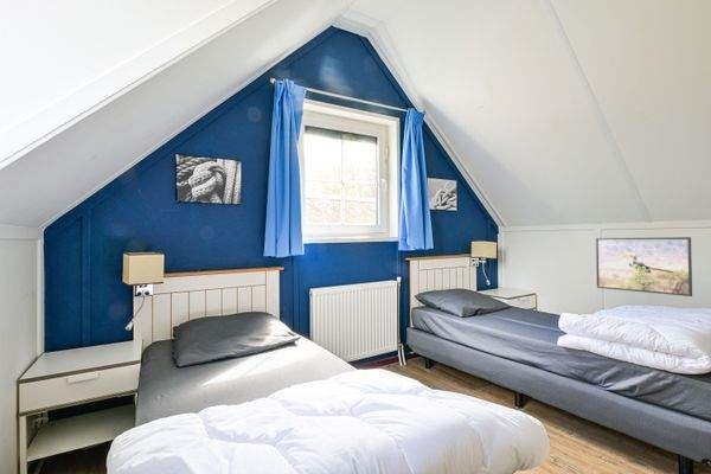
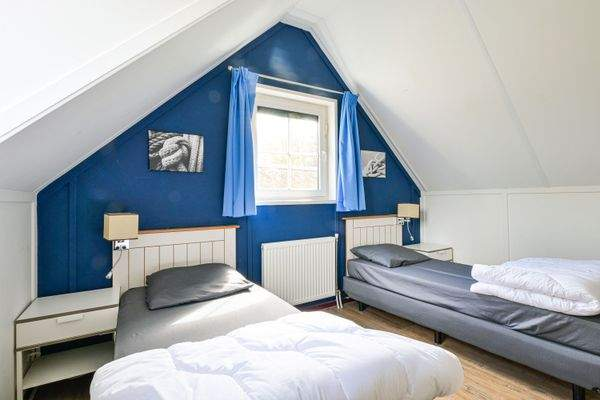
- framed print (639, 264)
